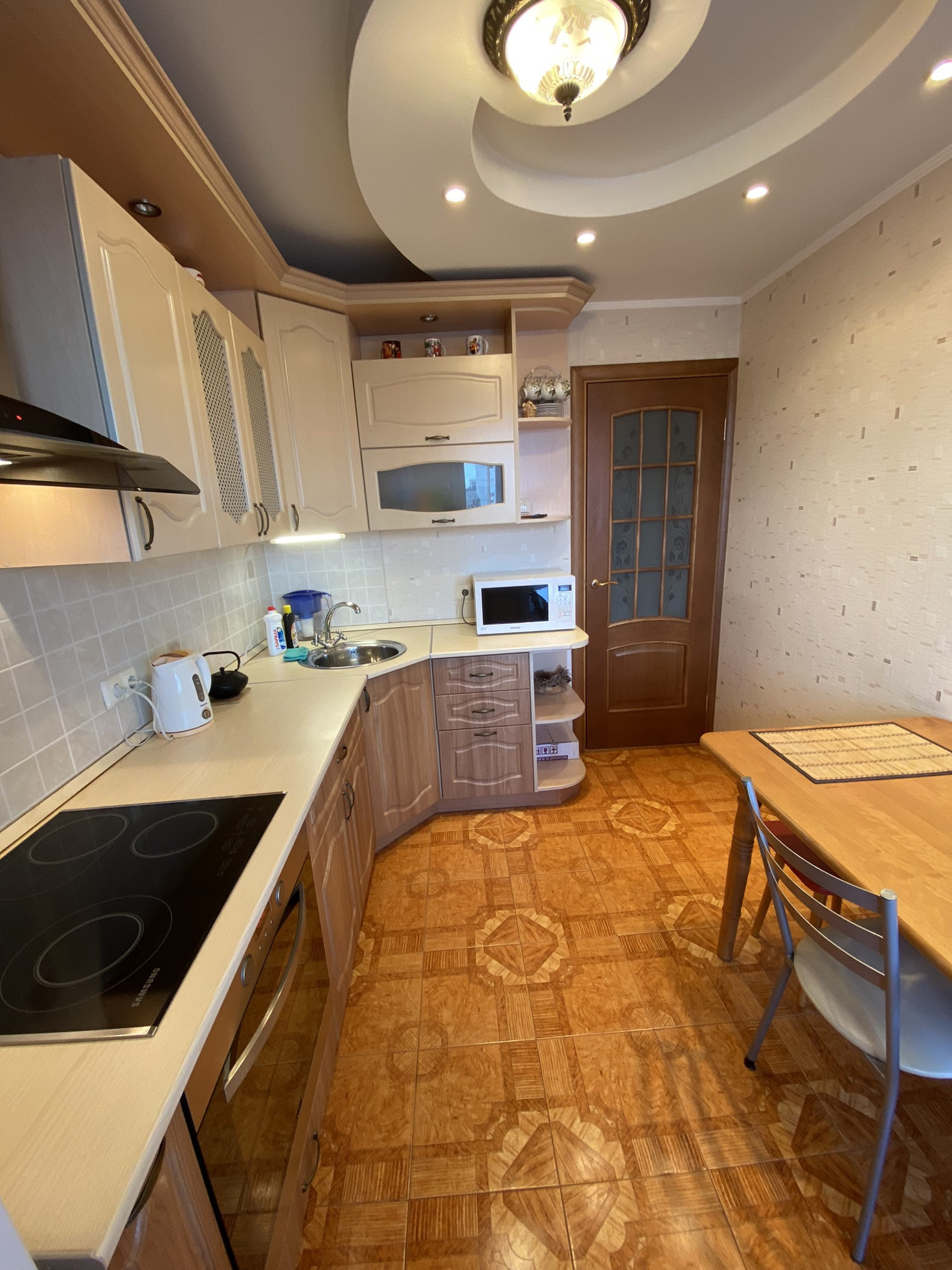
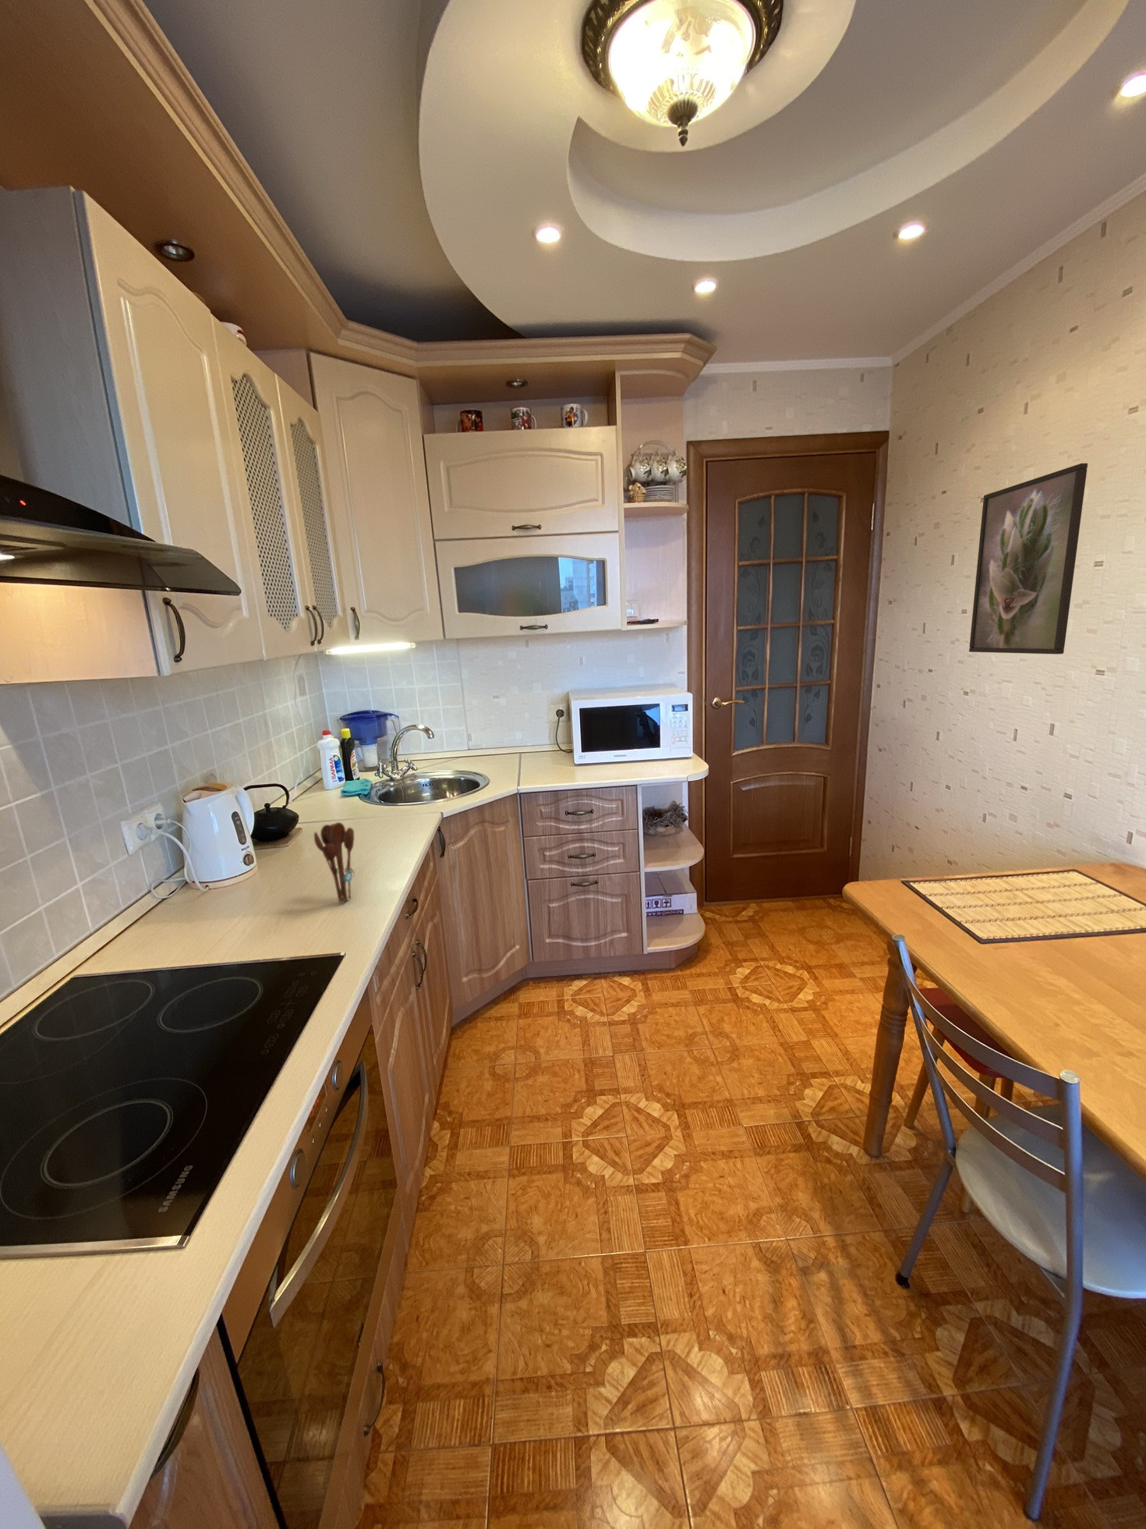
+ utensil holder (338, 861)
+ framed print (1021, 568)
